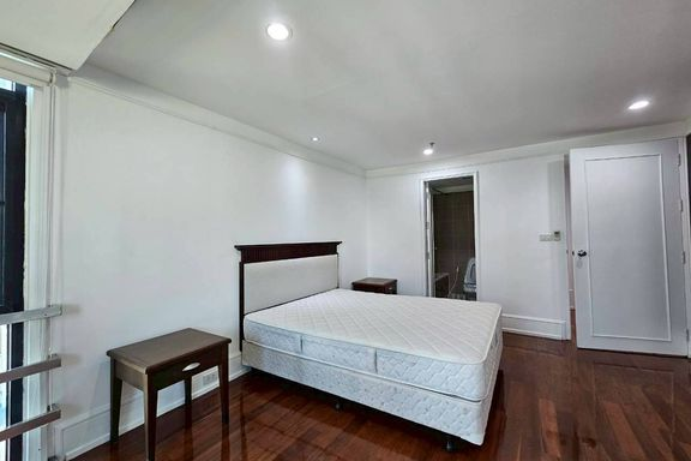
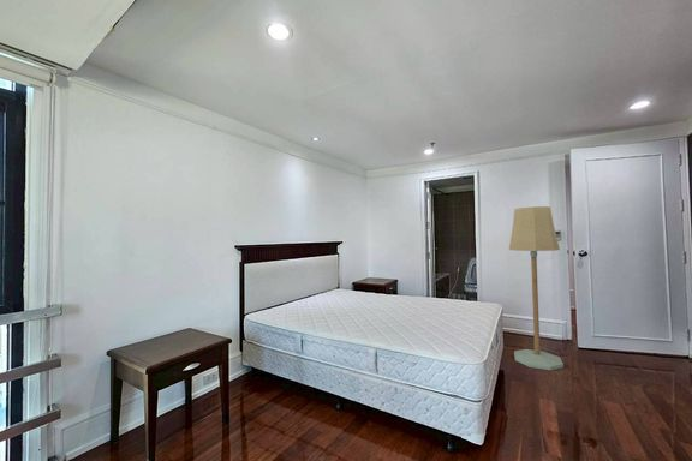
+ floor lamp (535, 283)
